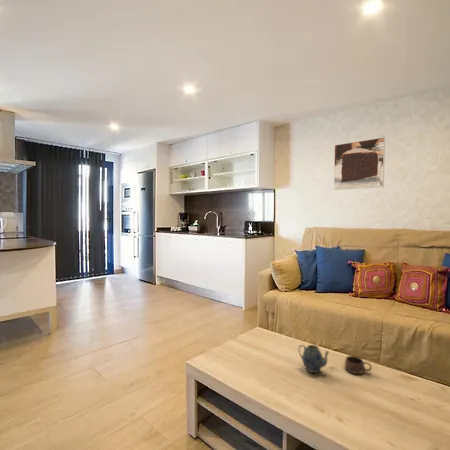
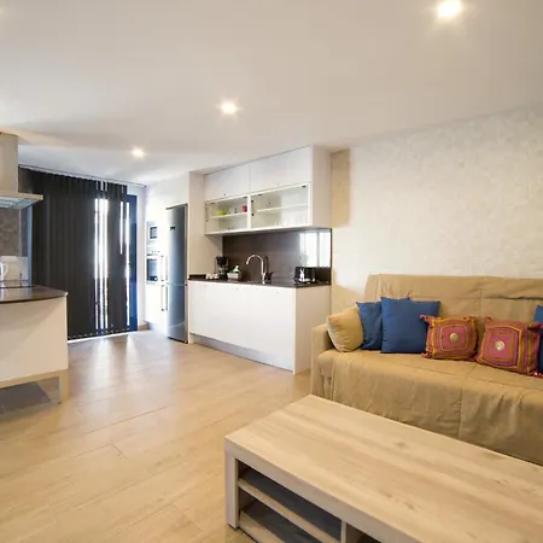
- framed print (358, 165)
- teapot (313, 357)
- cup (357, 365)
